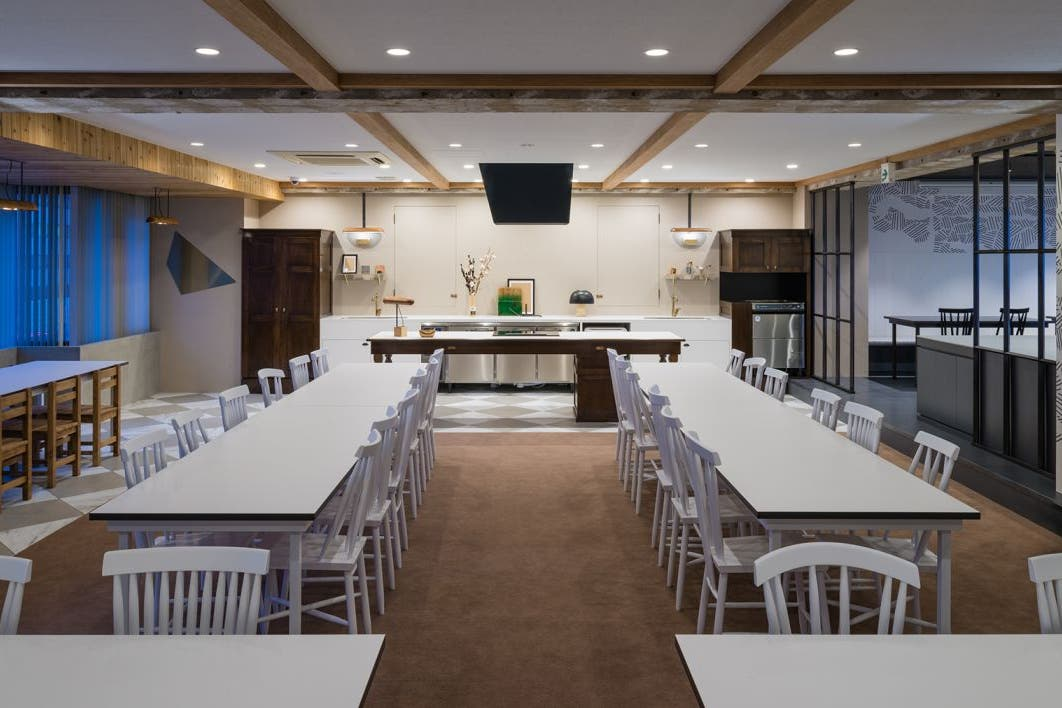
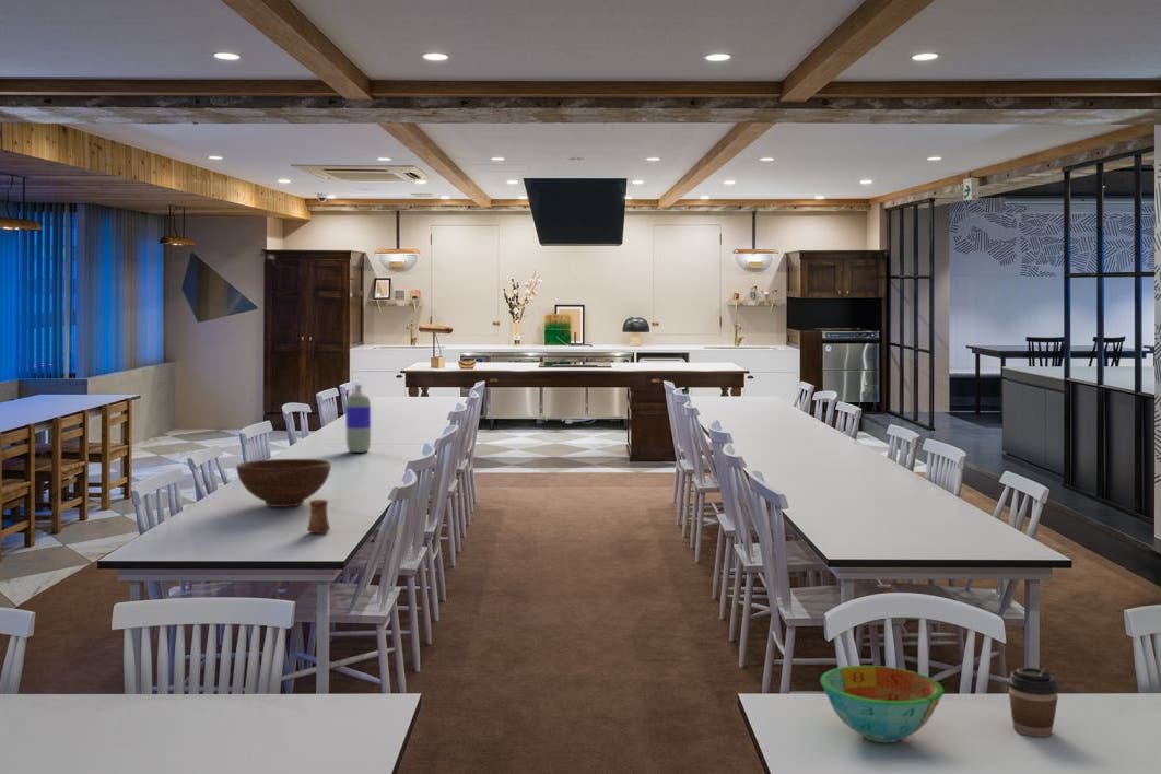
+ coffee cup (1032, 699)
+ cup (318, 516)
+ bottle (359, 418)
+ fruit bowl (284, 484)
+ bowl (880, 708)
